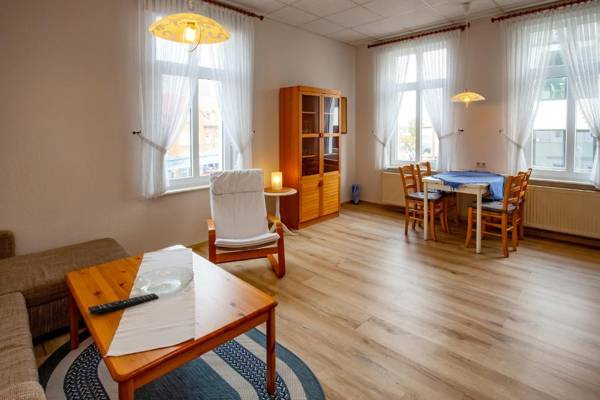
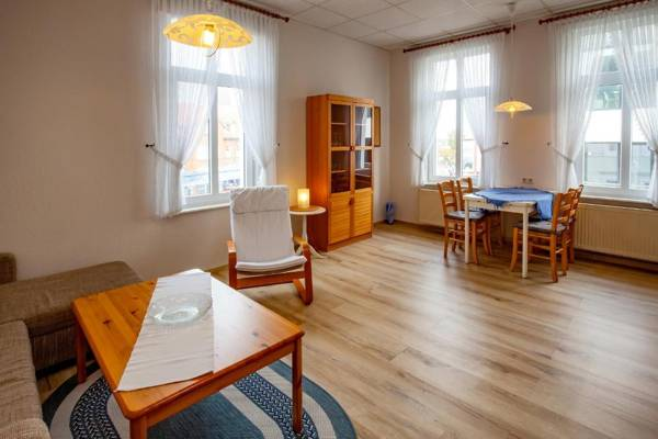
- remote control (124, 302)
